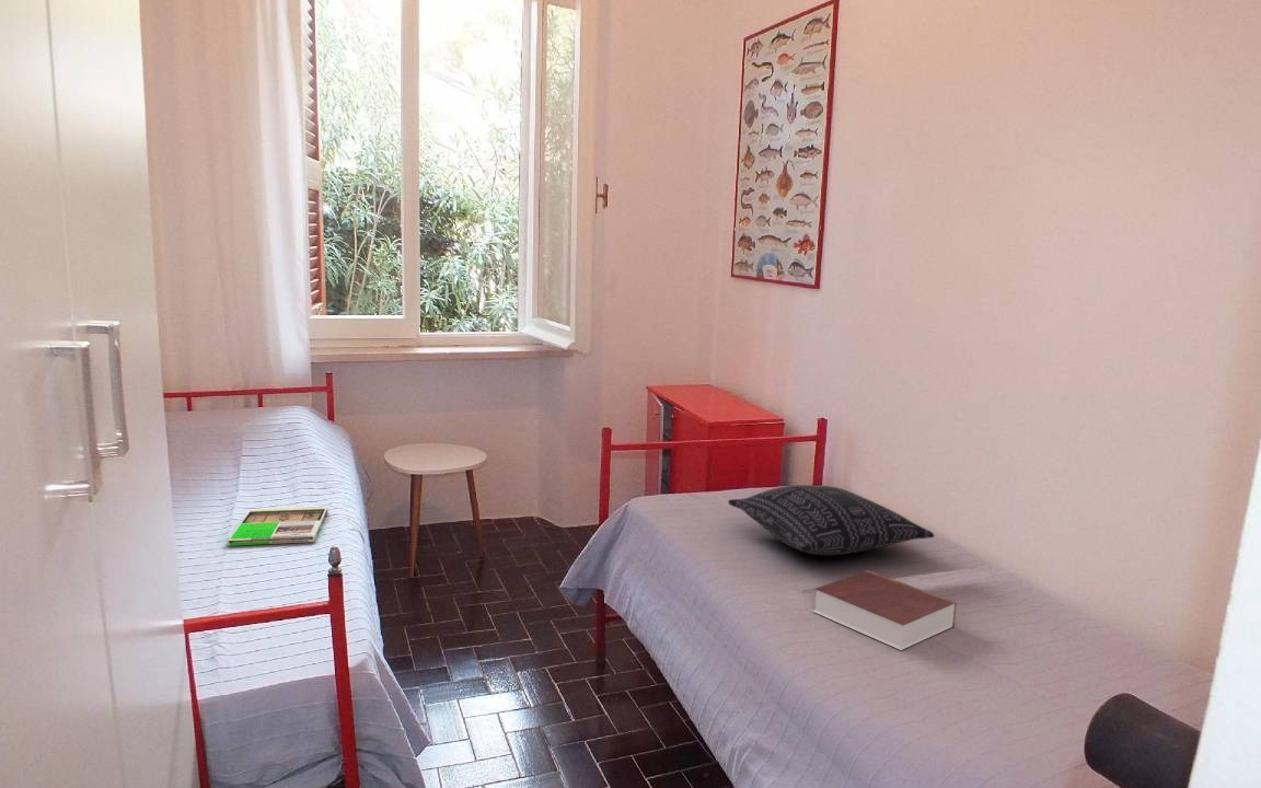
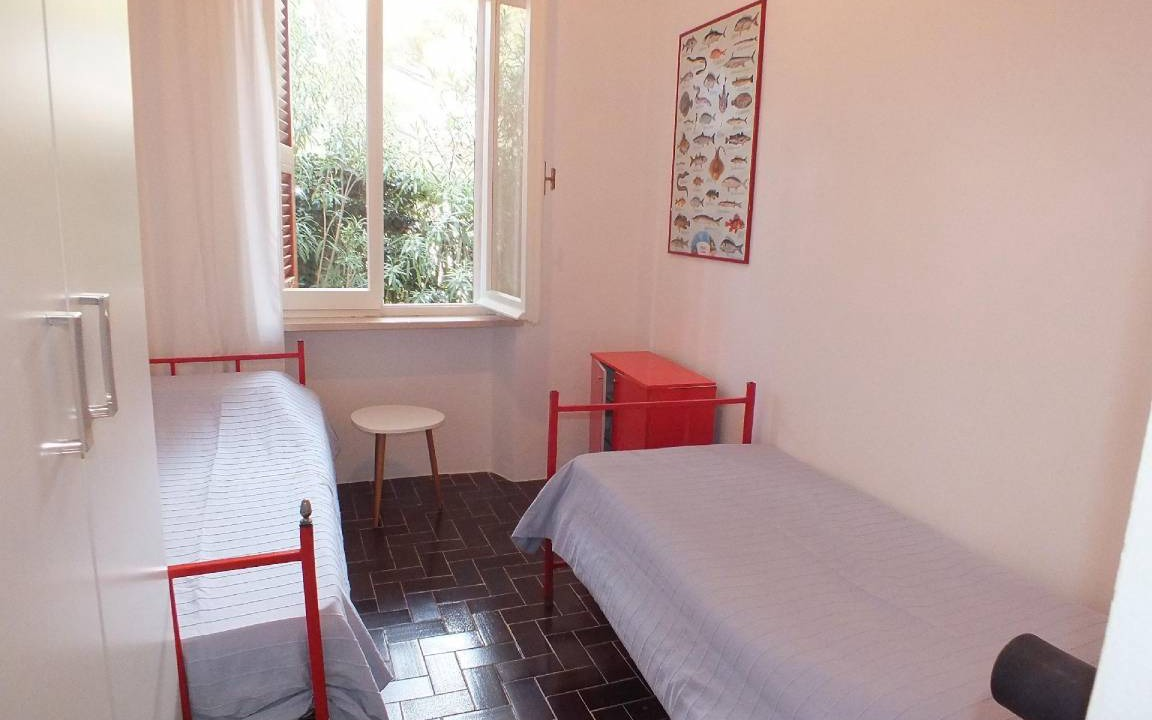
- magazine (280, 524)
- pillow (825, 518)
- book (883, 606)
